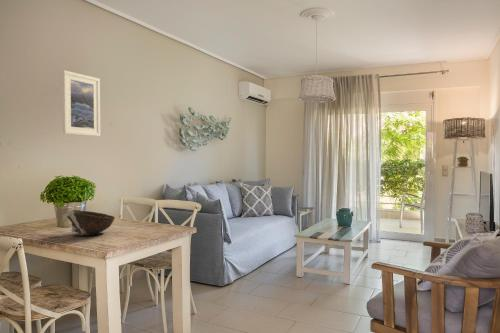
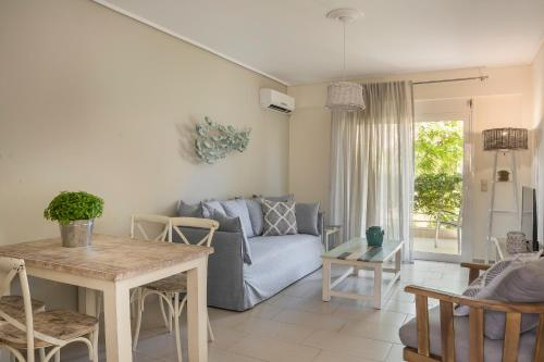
- bowl (91, 221)
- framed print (82, 104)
